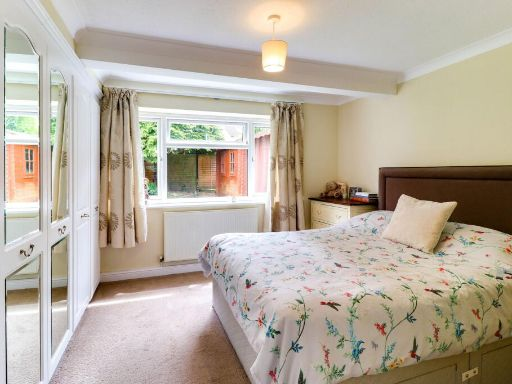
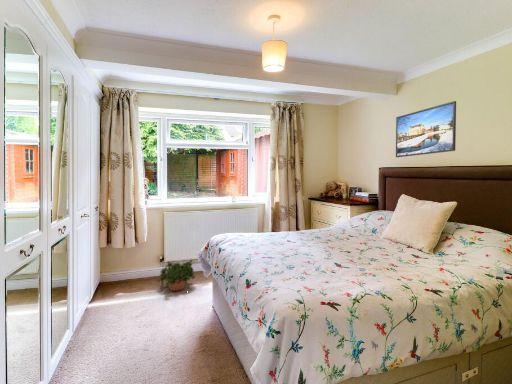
+ potted plant (176, 275)
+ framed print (422, 132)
